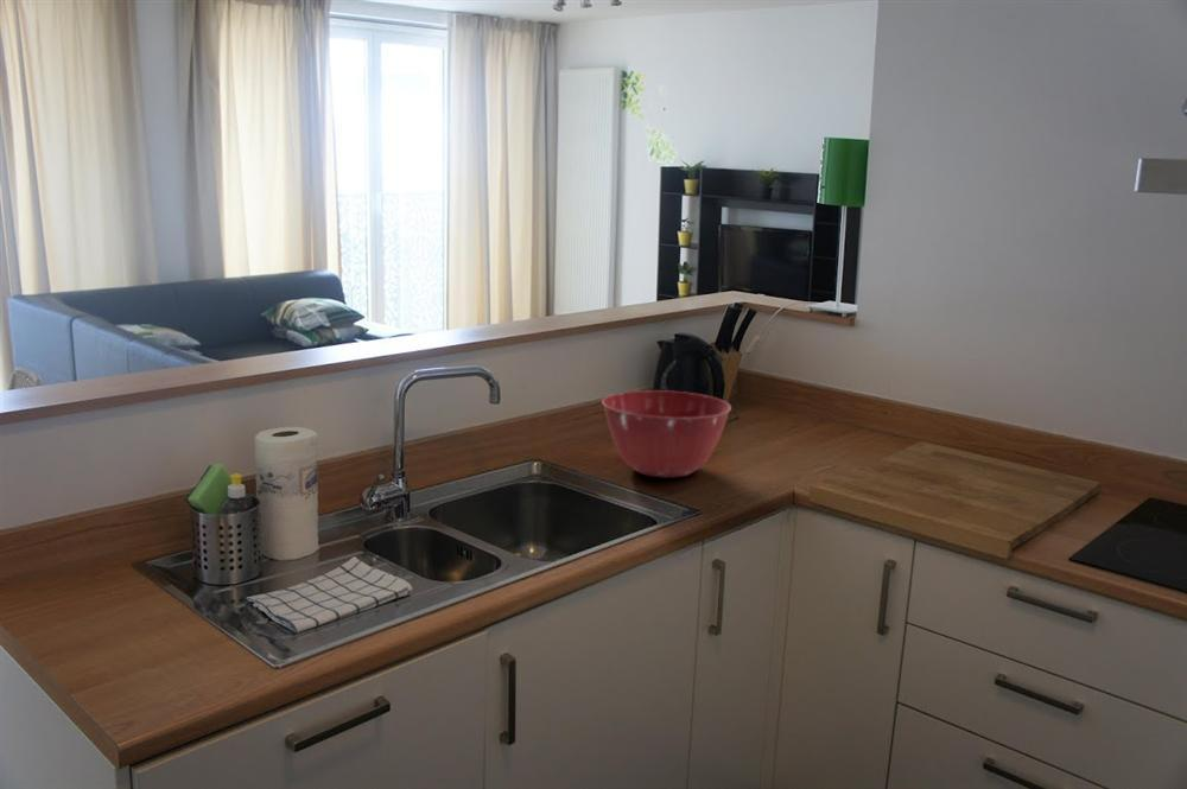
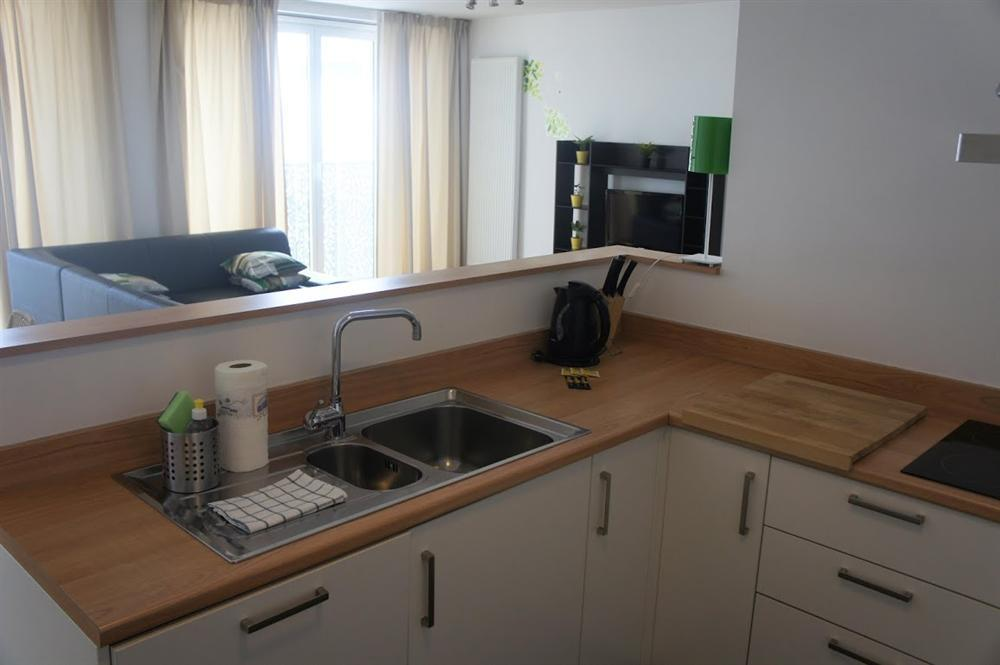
- mixing bowl (665, 435)
